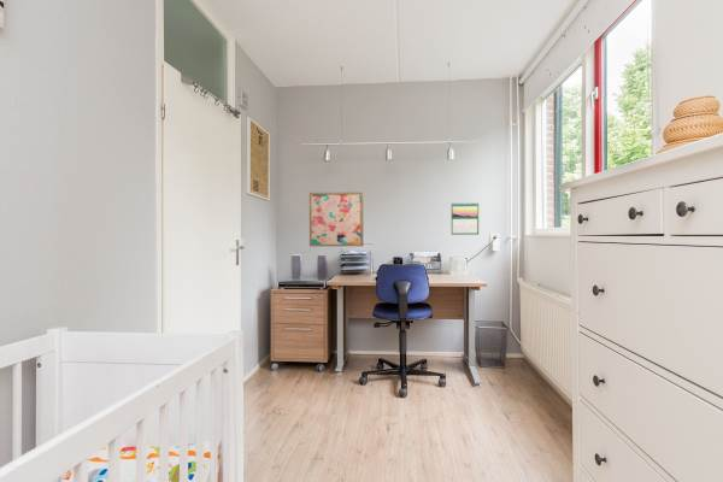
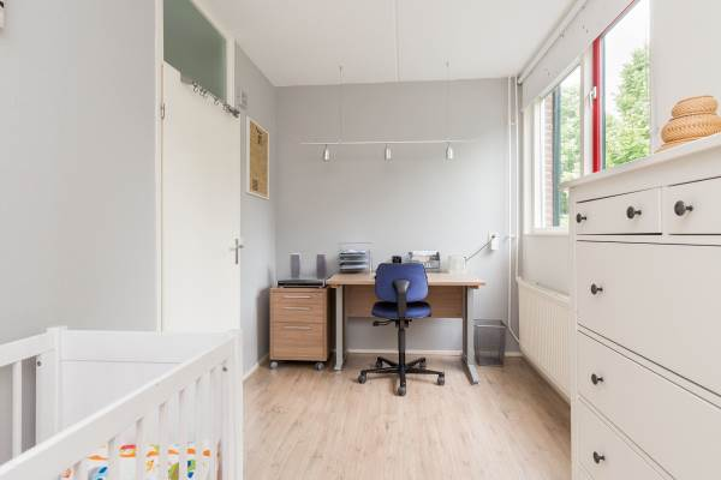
- calendar (464, 218)
- wall art (336, 219)
